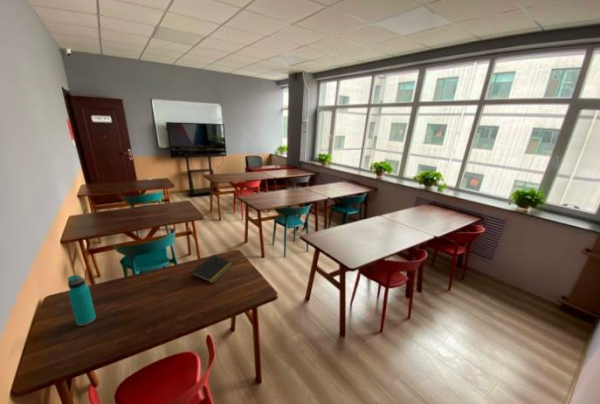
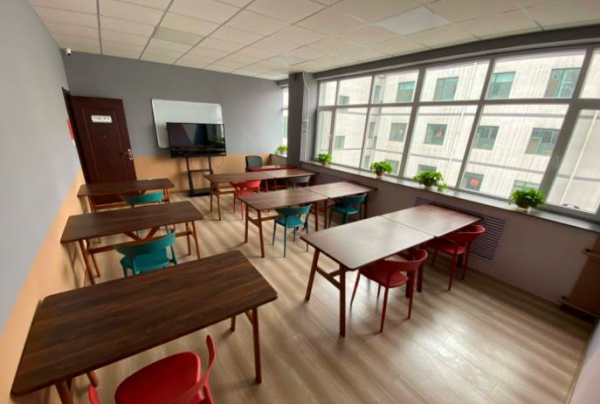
- notepad (213, 268)
- water bottle (81, 299)
